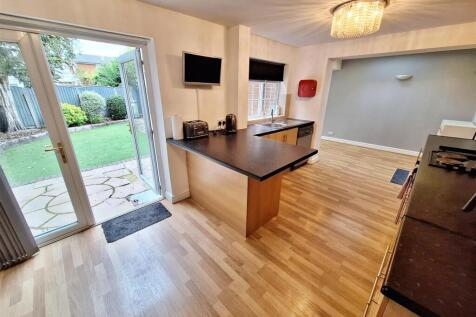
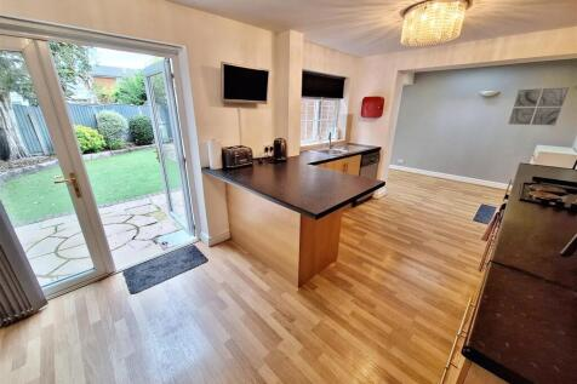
+ wall art (537, 105)
